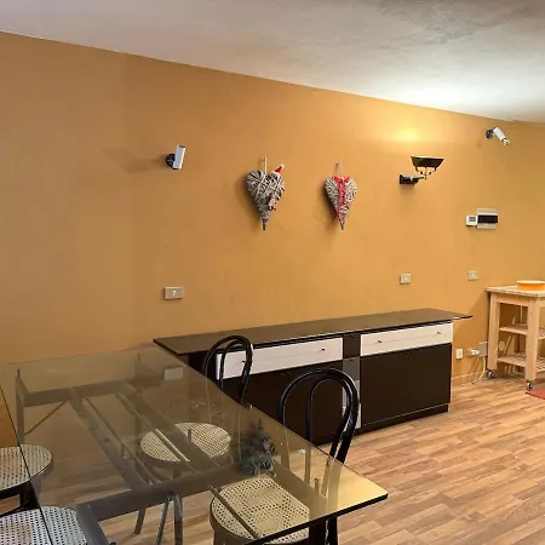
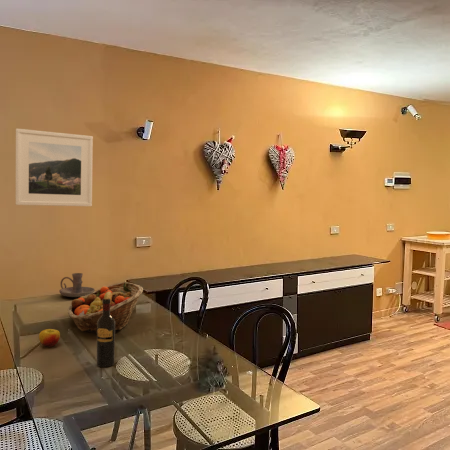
+ candle holder (74, 284)
+ fruit basket (102, 305)
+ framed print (55, 169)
+ apple (49, 337)
+ wine bottle (106, 331)
